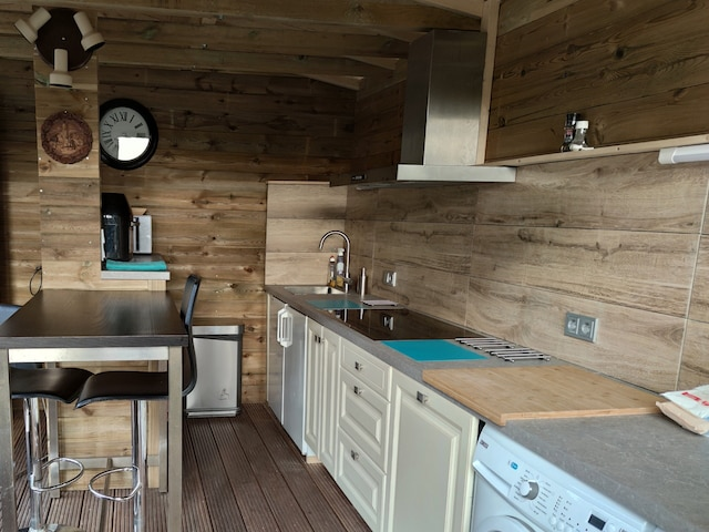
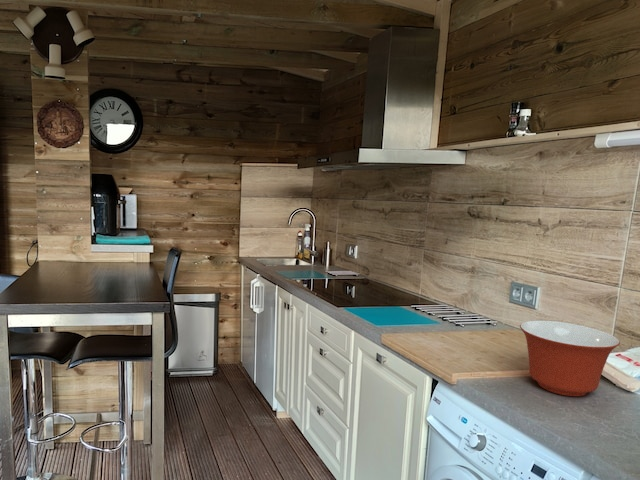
+ mixing bowl (564, 359)
